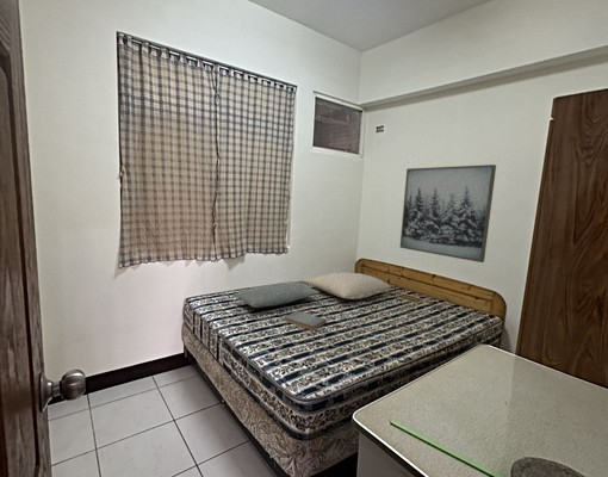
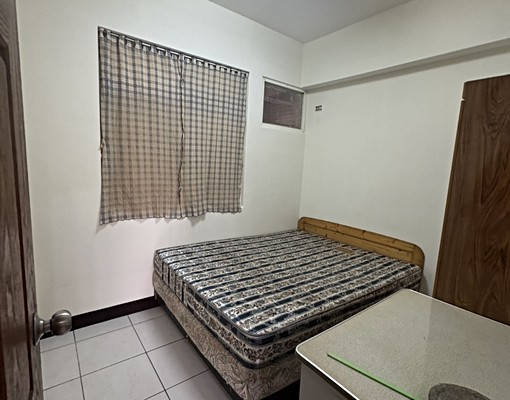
- wall art (441, 211)
- book (304, 320)
- pillow (277, 293)
- pillow (346, 283)
